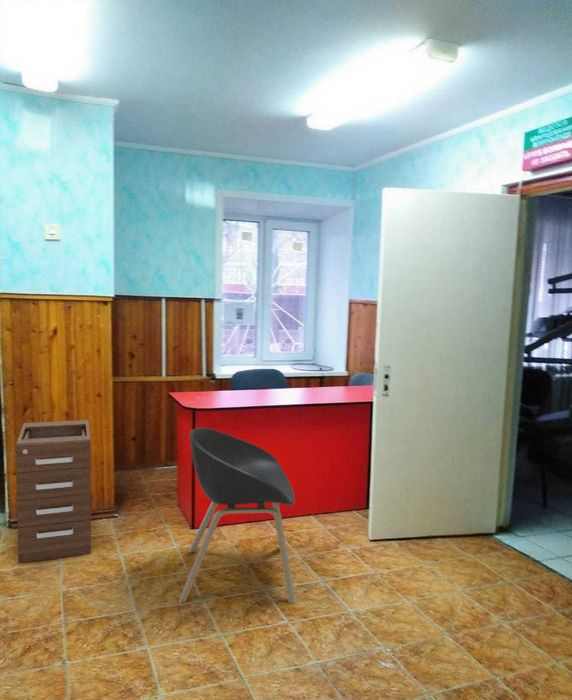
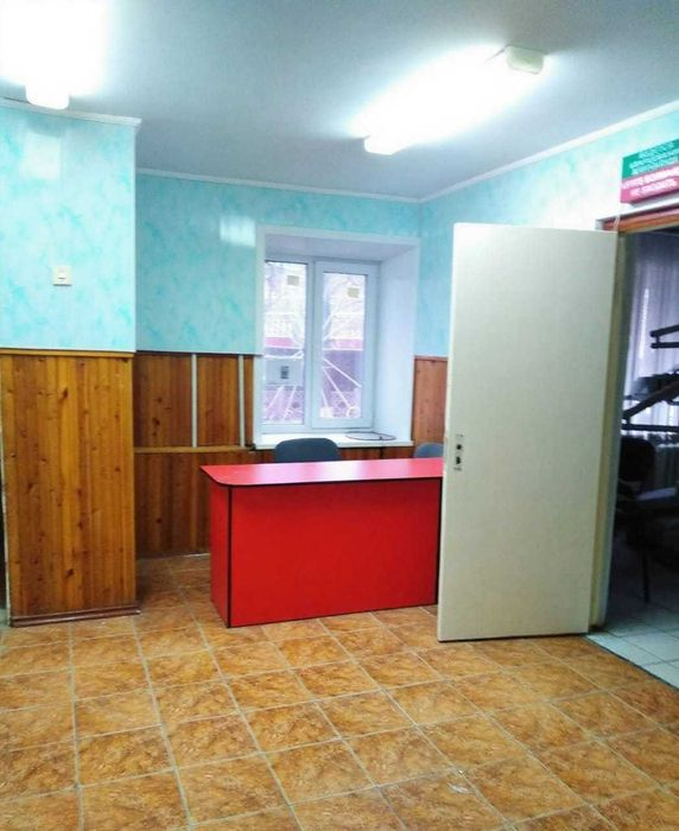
- filing cabinet (55, 487)
- chair (240, 503)
